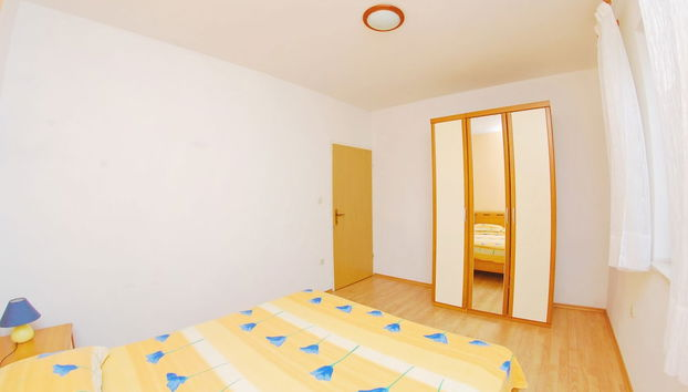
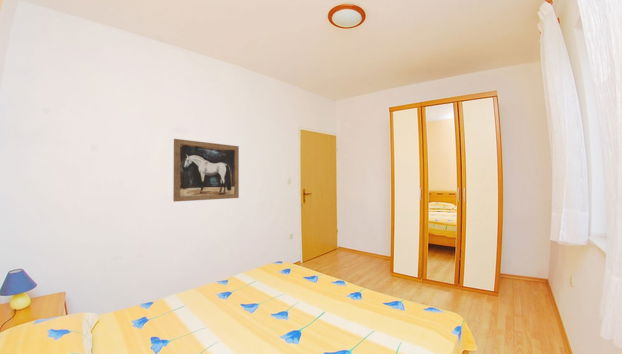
+ wall art (209, 171)
